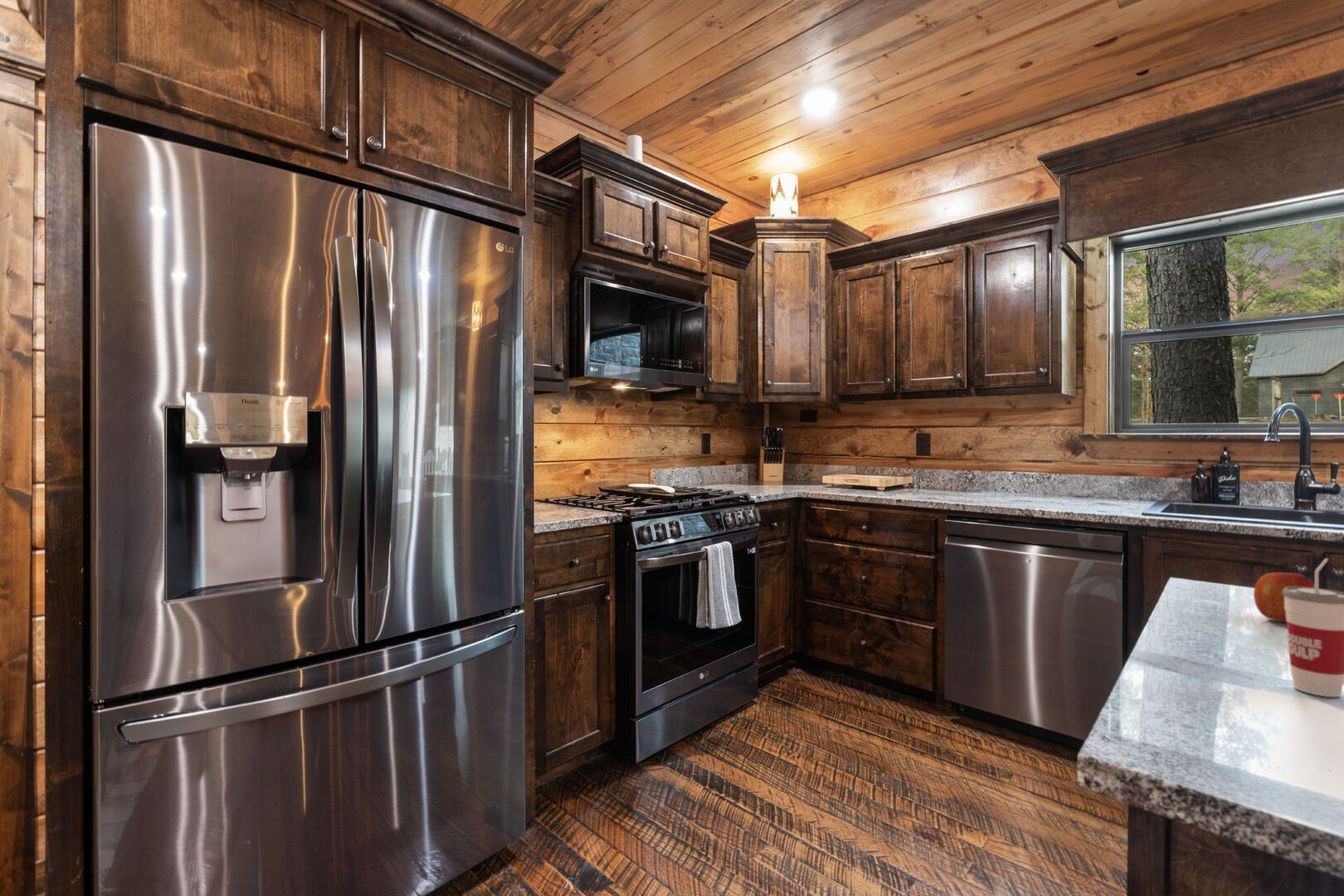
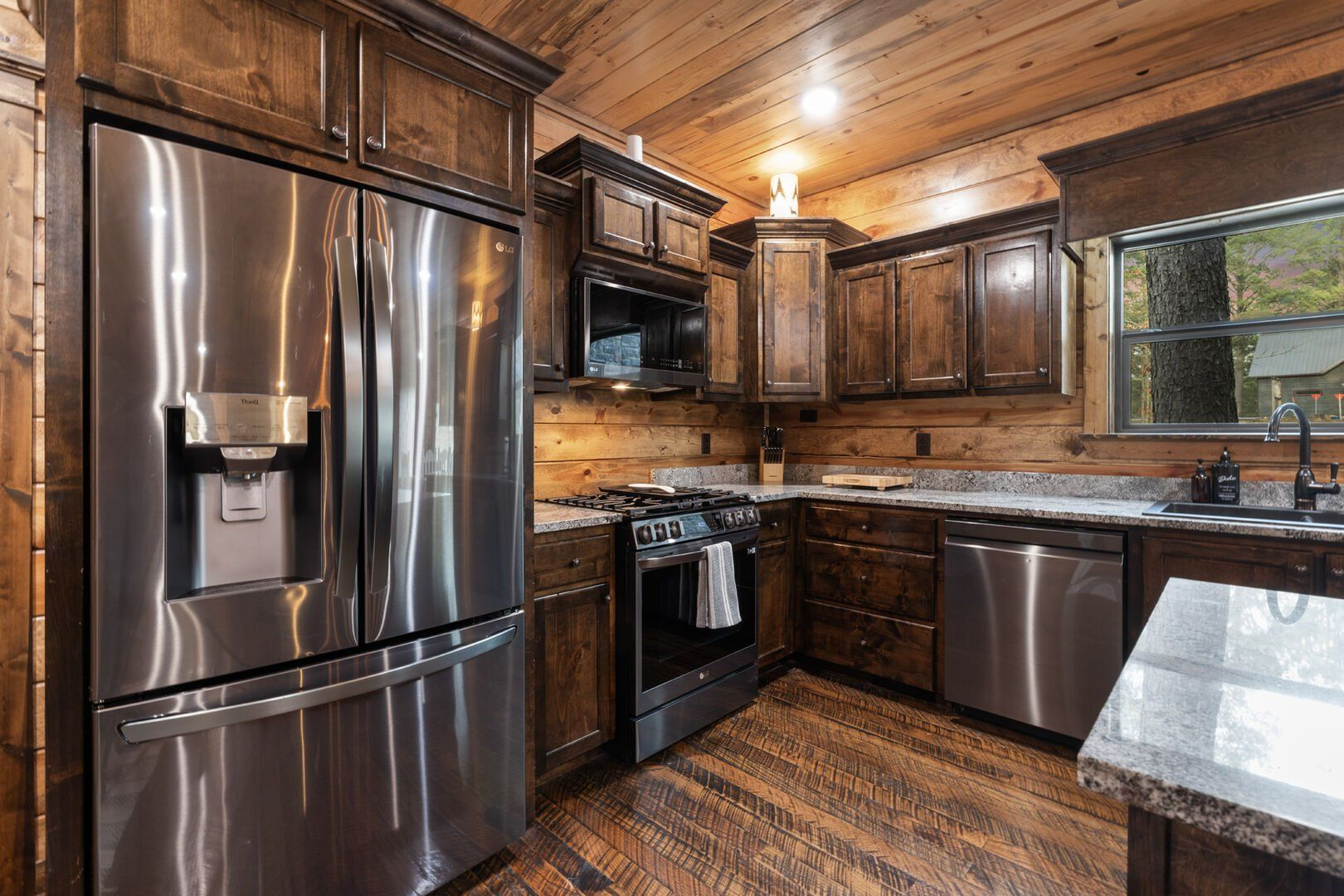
- cup (1317, 624)
- fruit (1283, 596)
